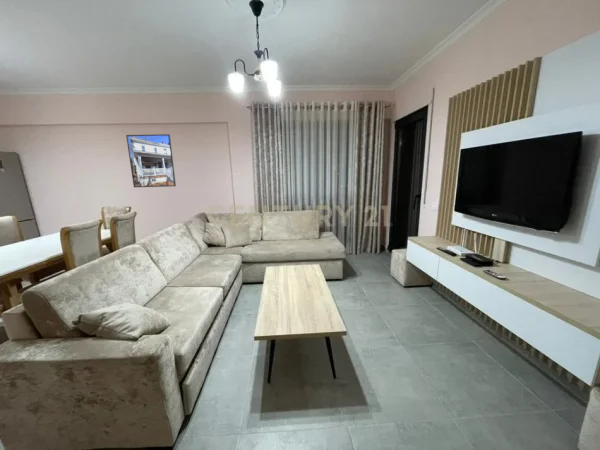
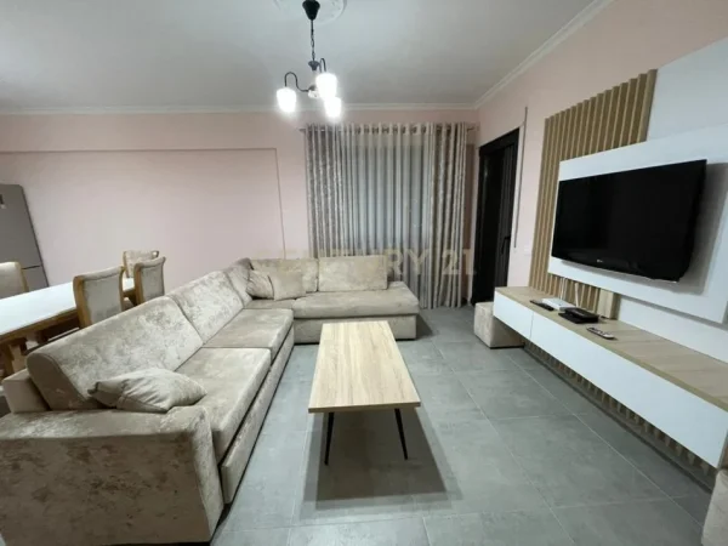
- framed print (151, 161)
